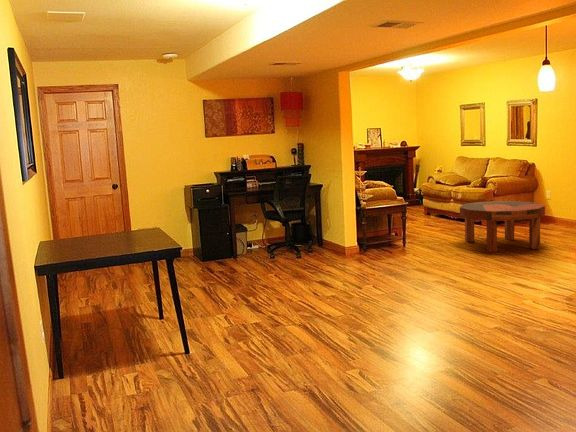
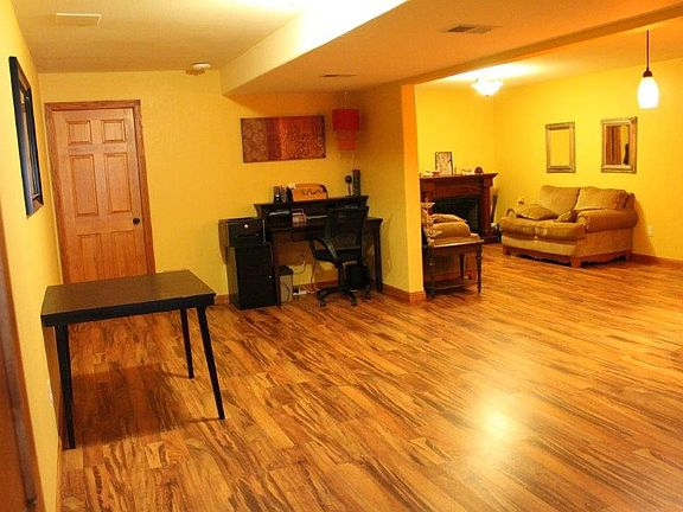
- coffee table (505, 225)
